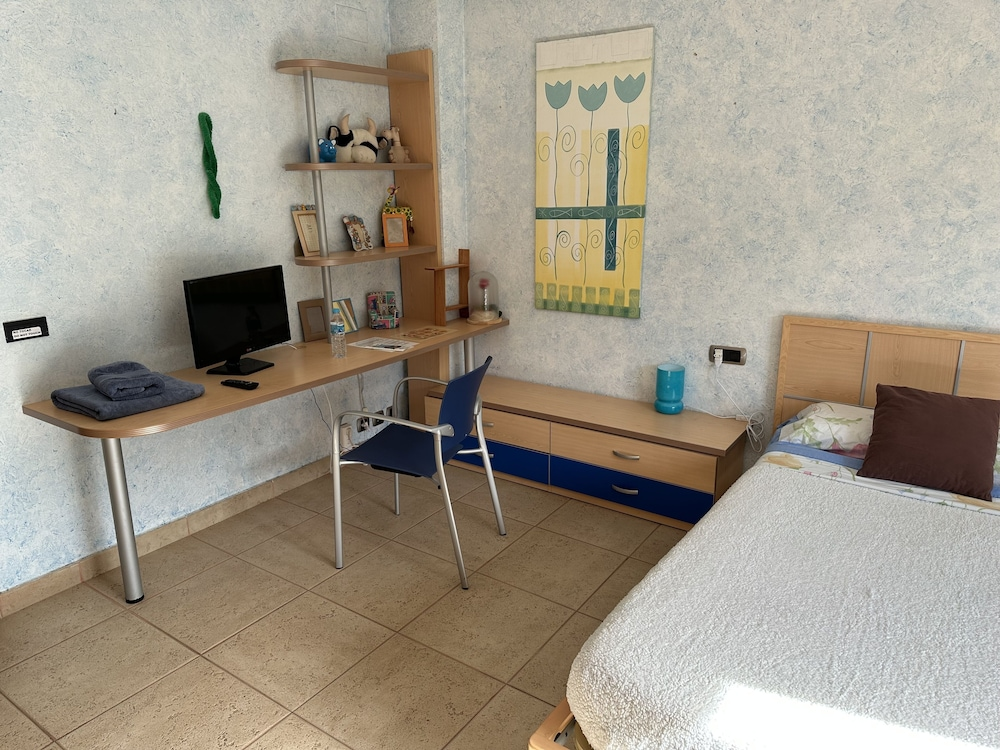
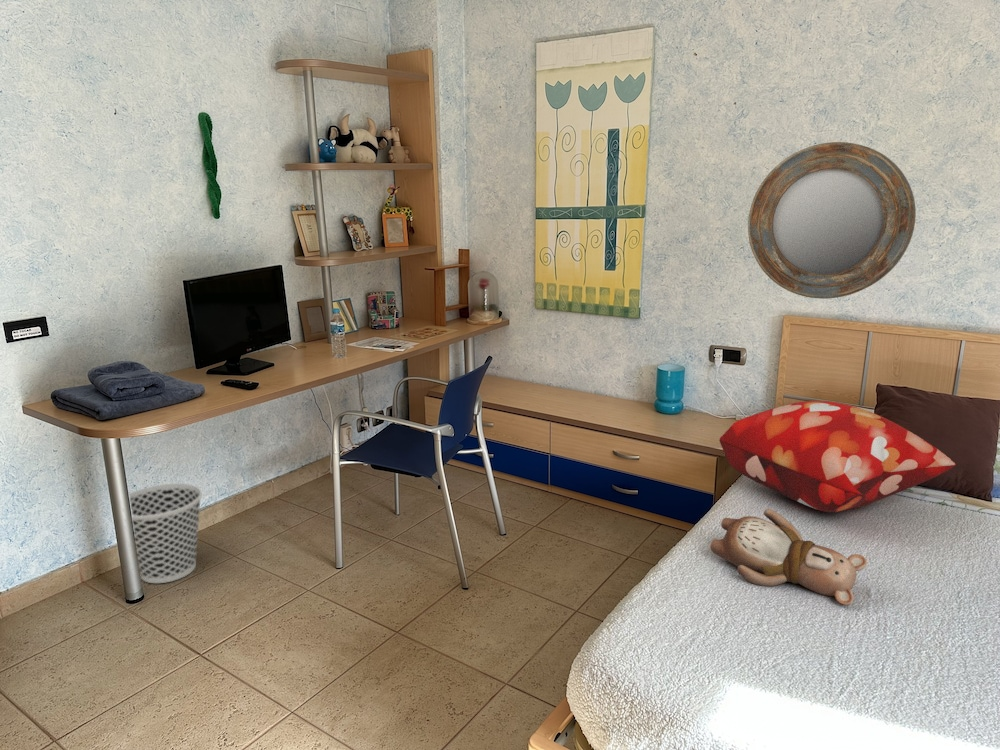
+ wastebasket (163, 534)
+ home mirror (826, 222)
+ teddy bear (783, 551)
+ decorative pillow (830, 452)
